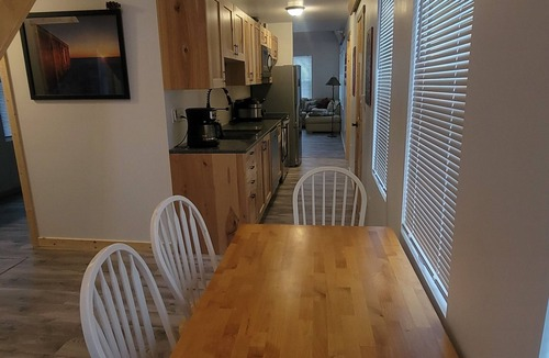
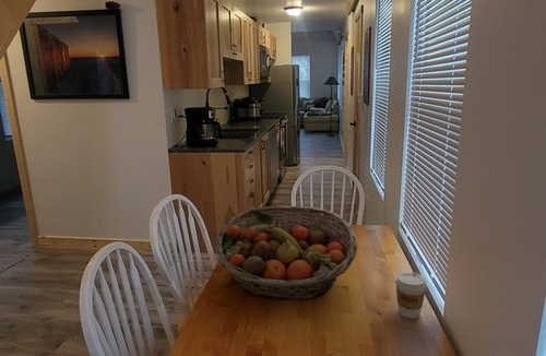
+ fruit basket (285, 249)
+ coffee cup (410, 295)
